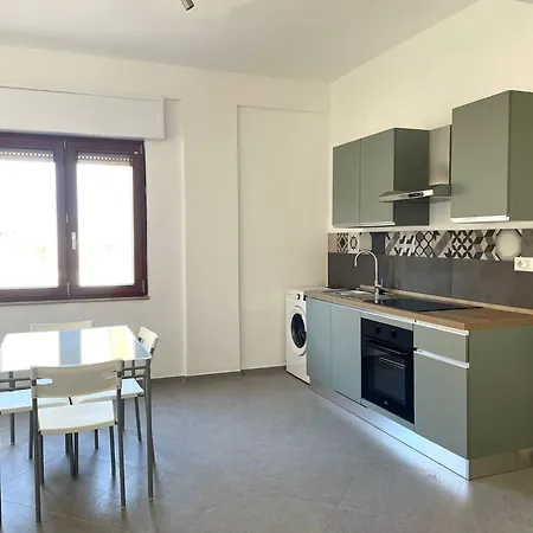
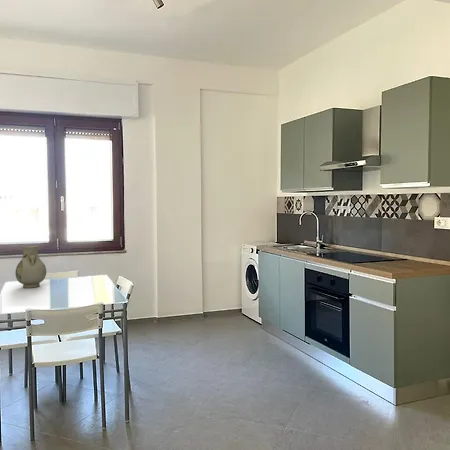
+ vase (30, 266)
